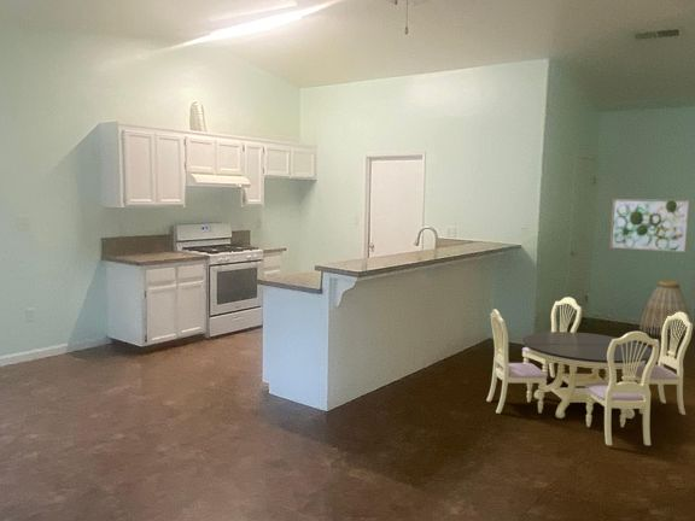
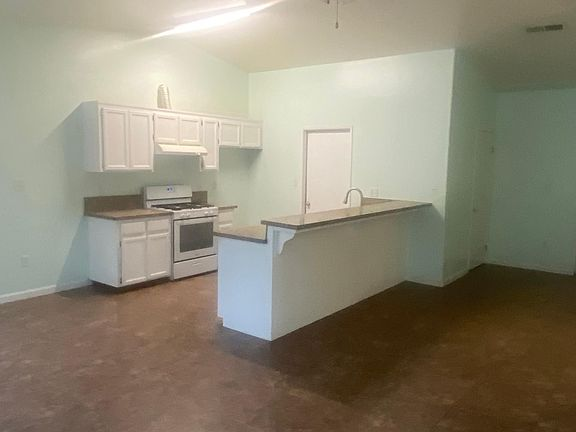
- wall art (648, 224)
- basket (667, 306)
- dining set (584, 358)
